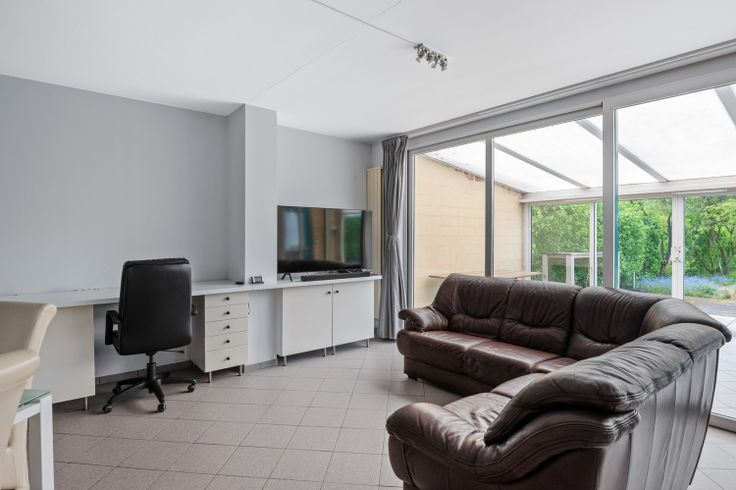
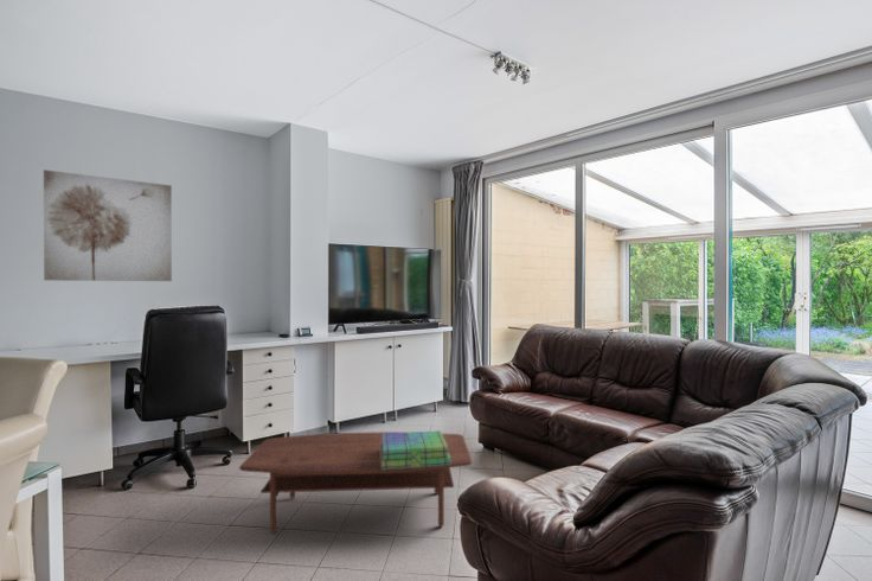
+ coffee table (361, 480)
+ wall art (111, 229)
+ stack of books (413, 448)
